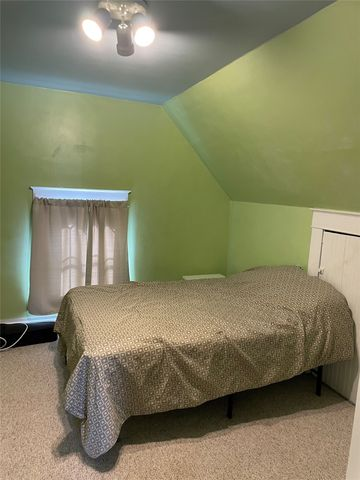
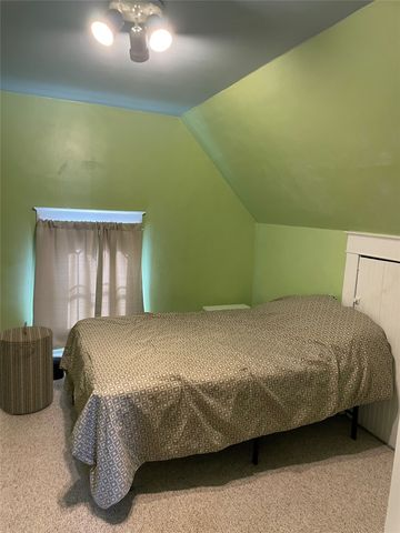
+ laundry hamper (26, 362)
